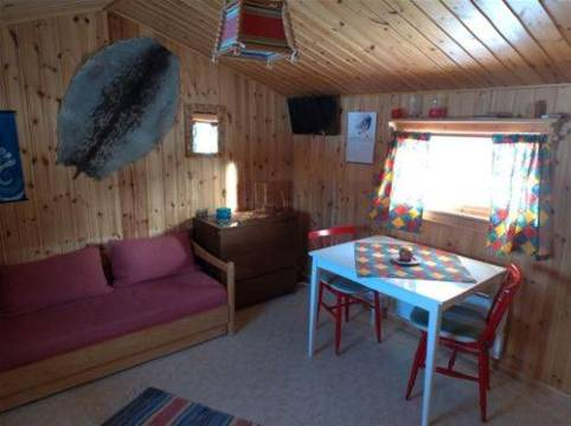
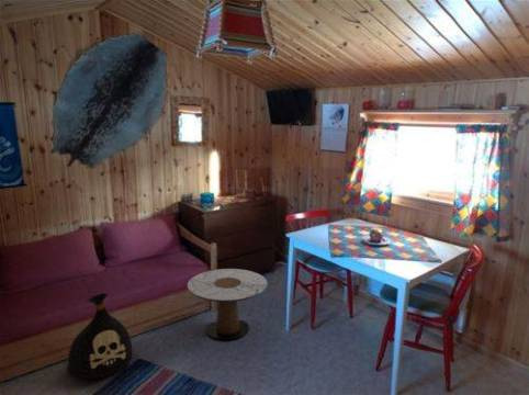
+ bag (101, 331)
+ side table (227, 305)
